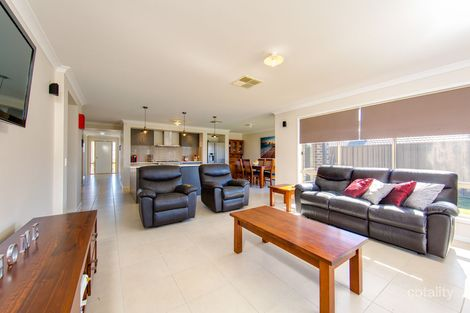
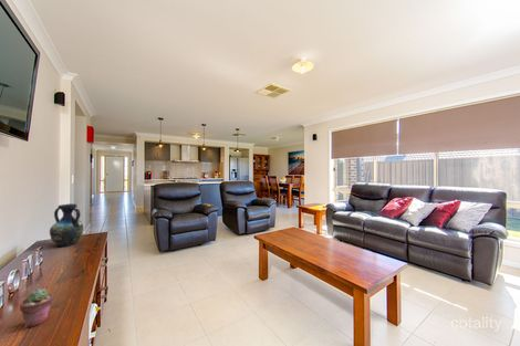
+ potted succulent (37, 305)
+ vase (66, 224)
